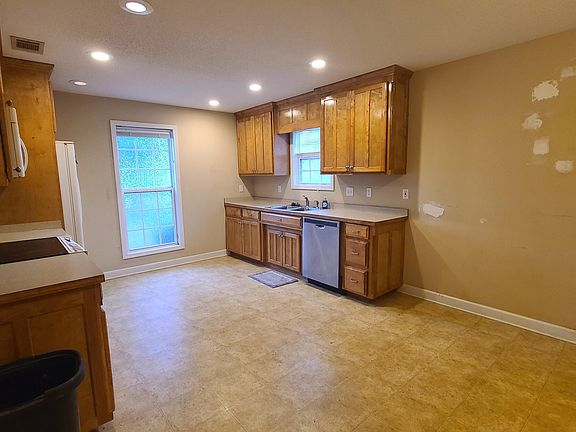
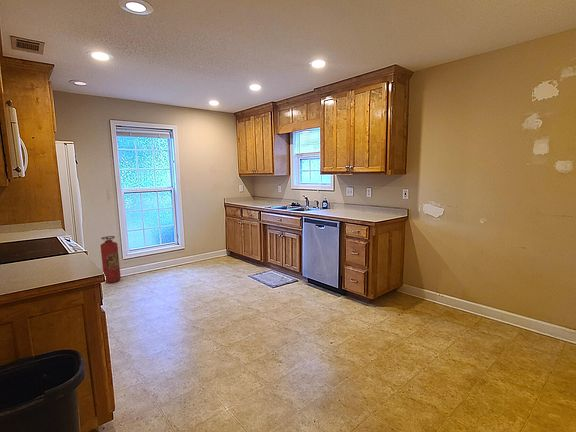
+ fire extinguisher (110, 259)
